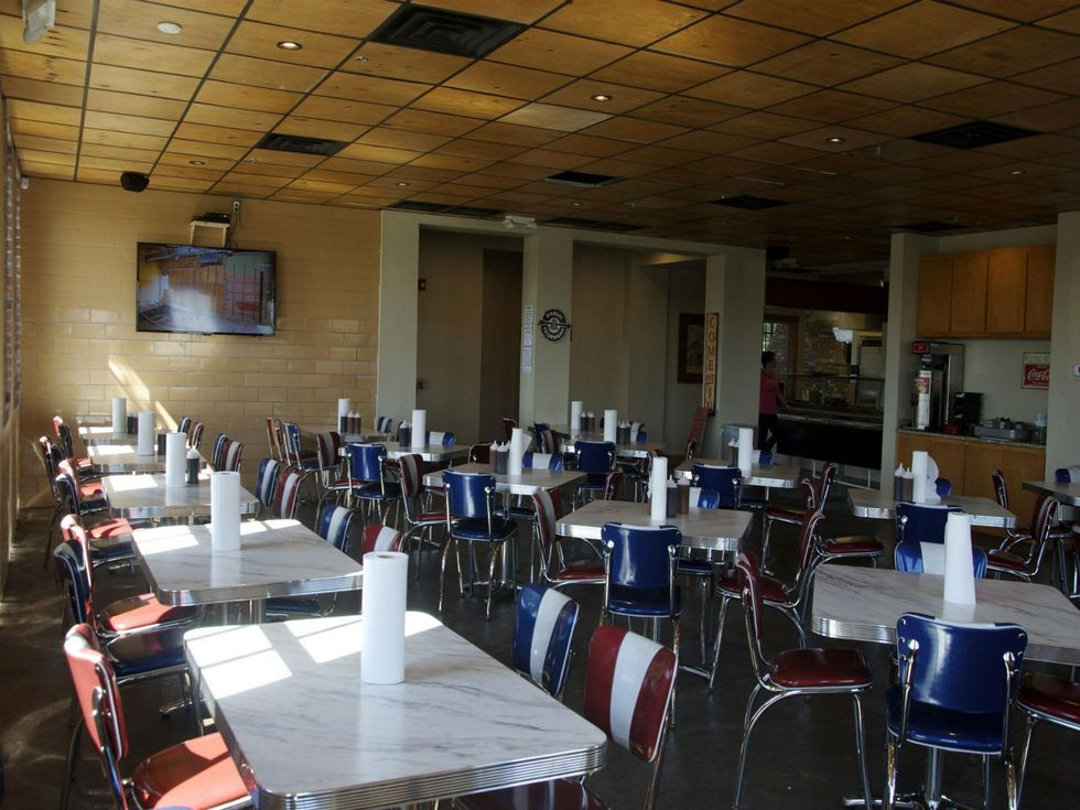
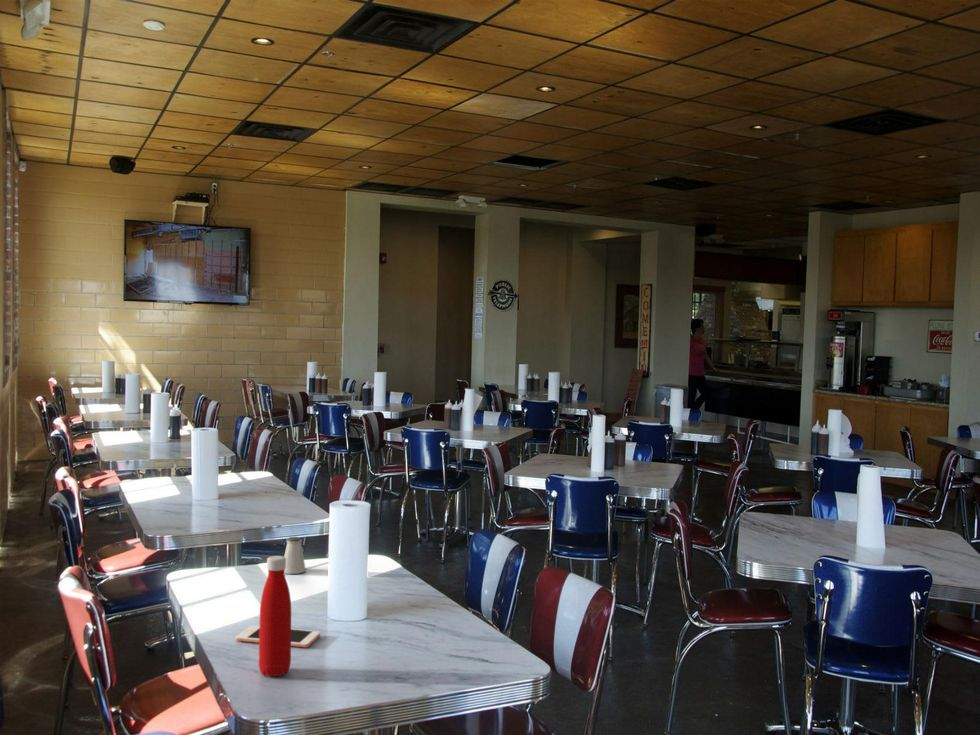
+ cell phone (291, 636)
+ bottle (275, 615)
+ saltshaker (293, 554)
